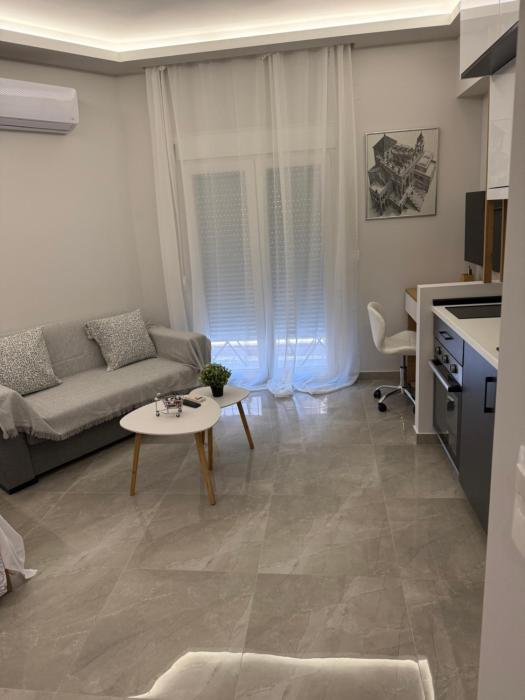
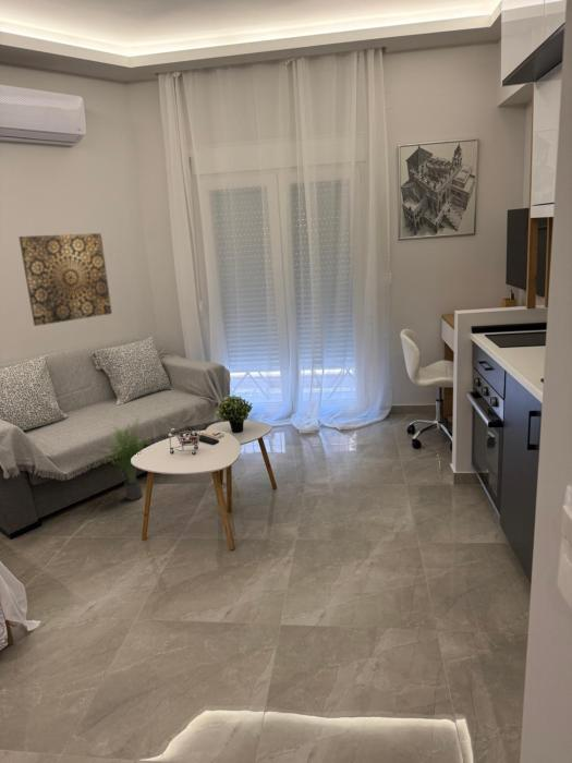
+ wall art (68, 278)
+ potted plant (125, 461)
